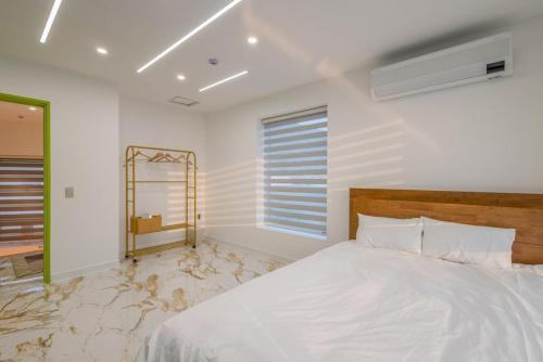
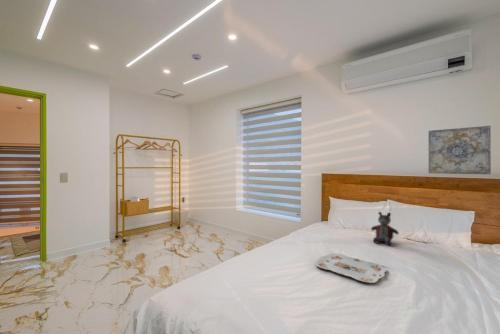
+ serving tray (349, 266)
+ wall art (457, 151)
+ stuffed bear (383, 227)
